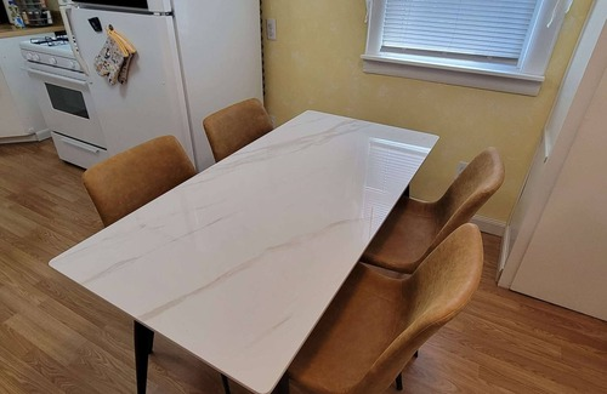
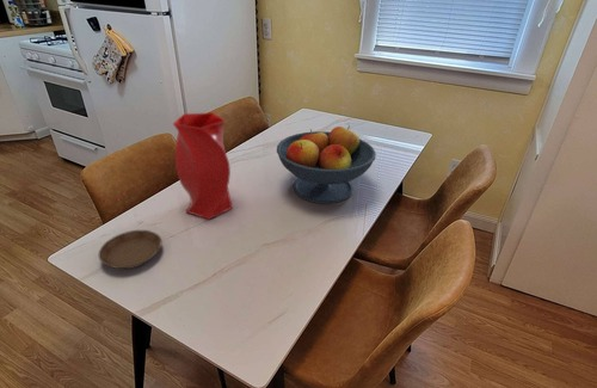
+ saucer (131, 251)
+ vase (202, 166)
+ fruit bowl (325, 161)
